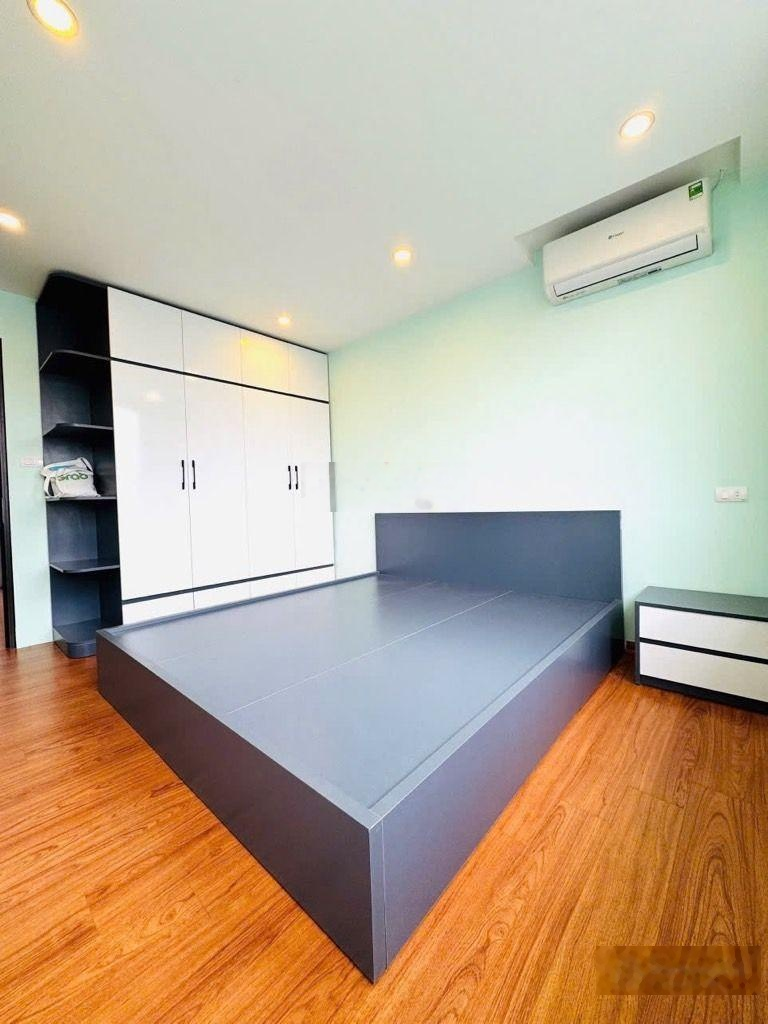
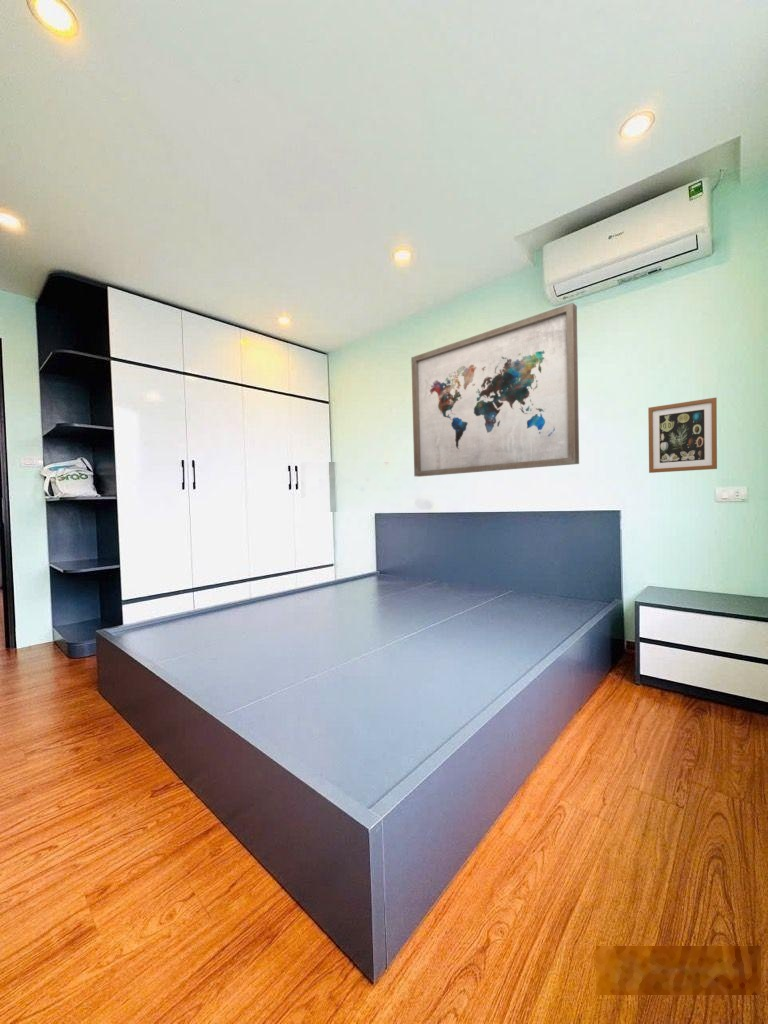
+ wall art (681, 437)
+ wall art (483, 403)
